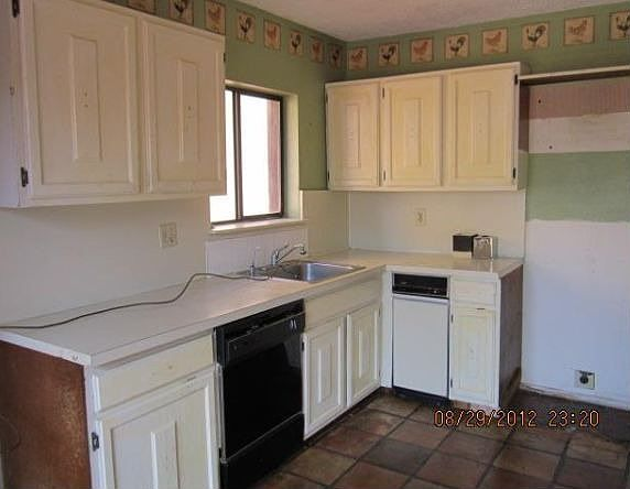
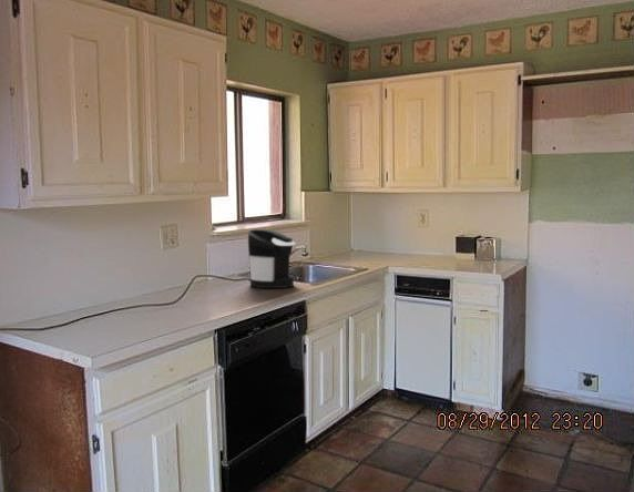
+ coffee maker (273, 257)
